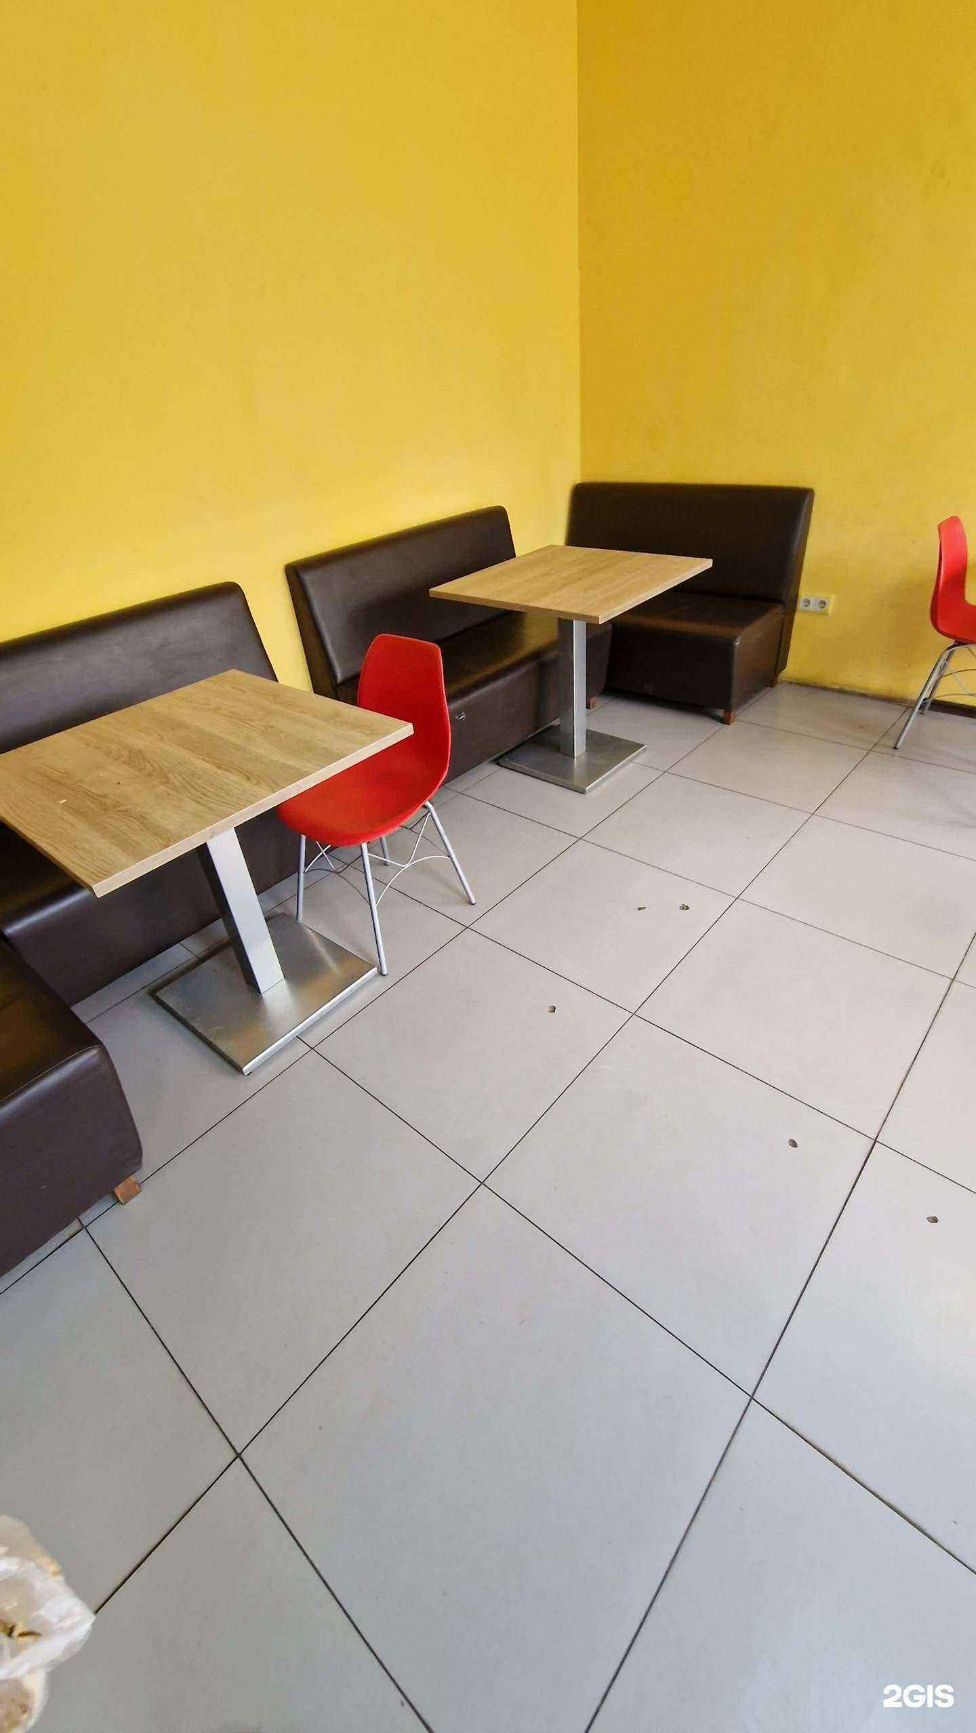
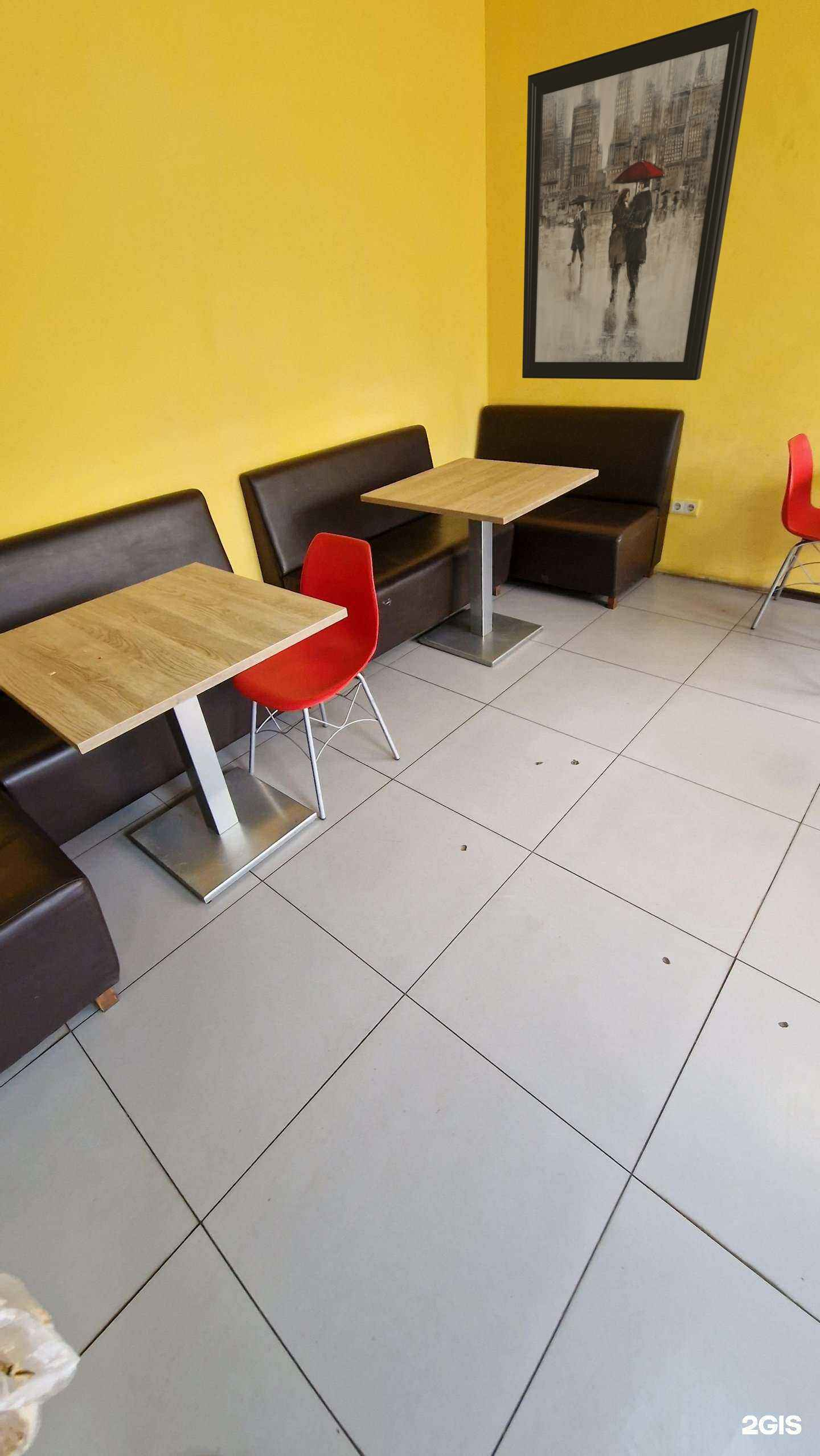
+ wall art (616, 231)
